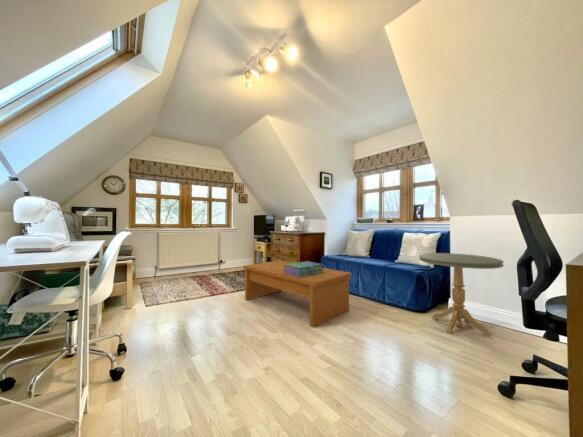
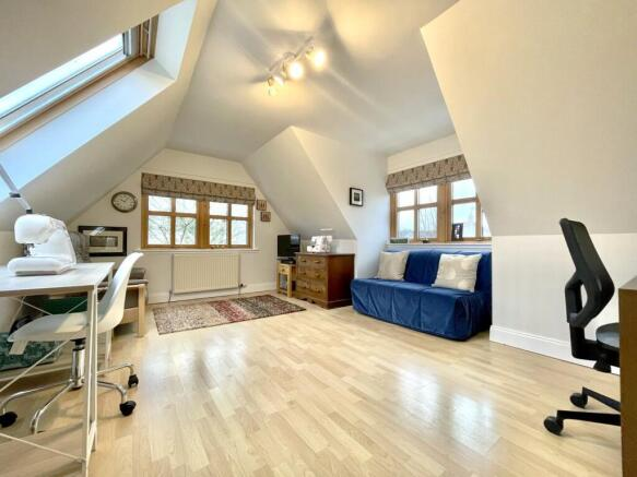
- stack of books (303, 268)
- side table (458, 292)
- coffee table (293, 286)
